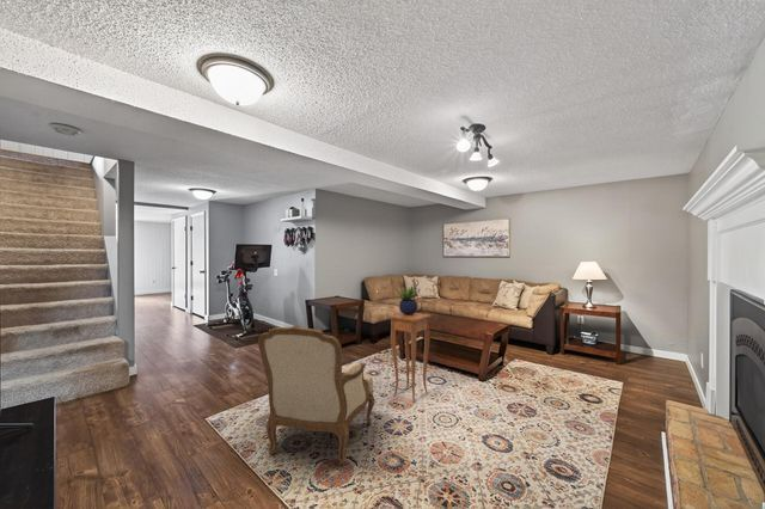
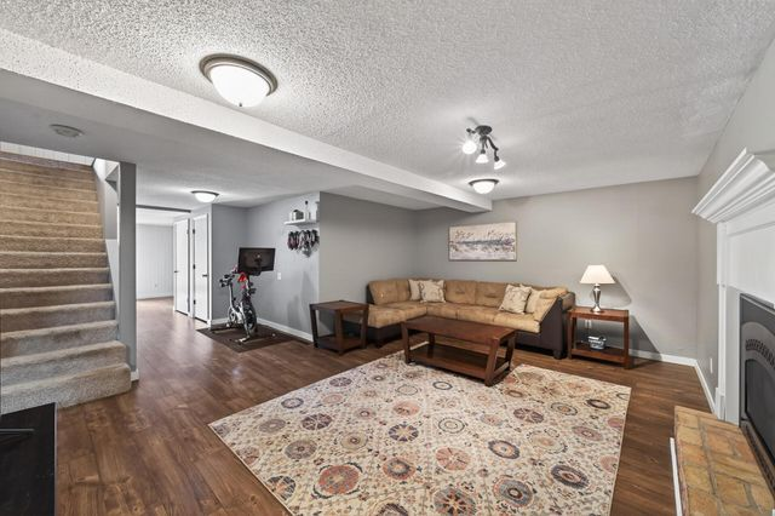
- armchair (319, 376)
- side table (411, 355)
- potted plant (406, 298)
